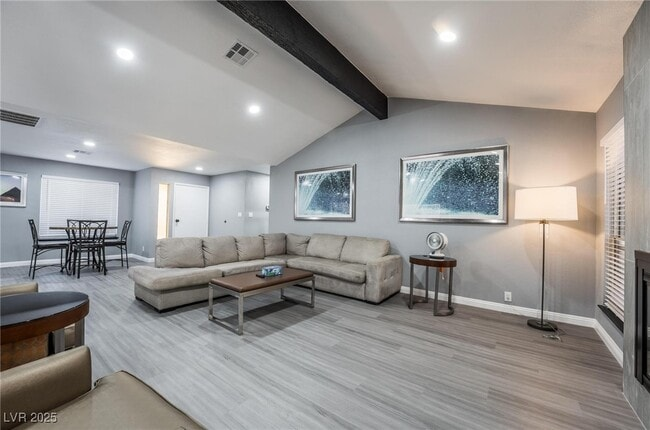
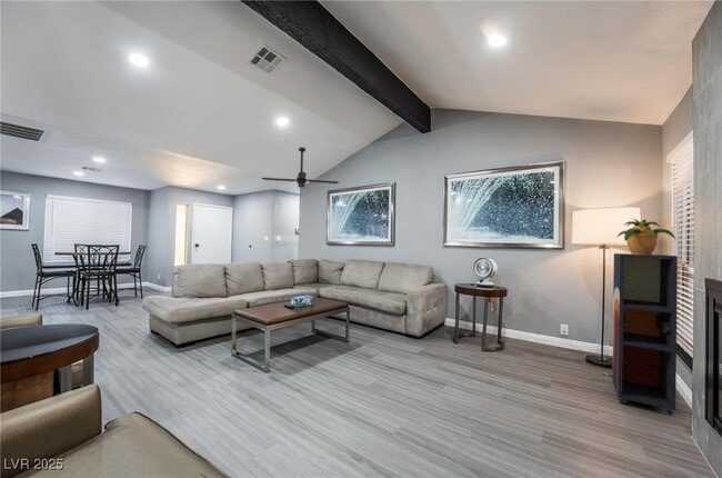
+ potted plant (639, 236)
+ ceiling fan (301, 166)
+ shelving unit (641, 327)
